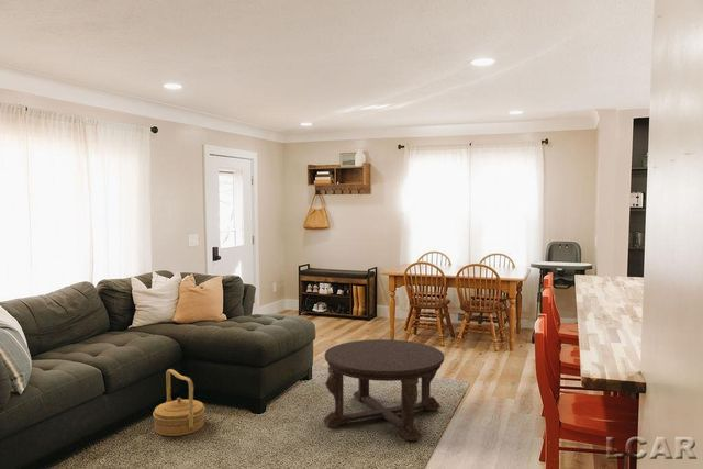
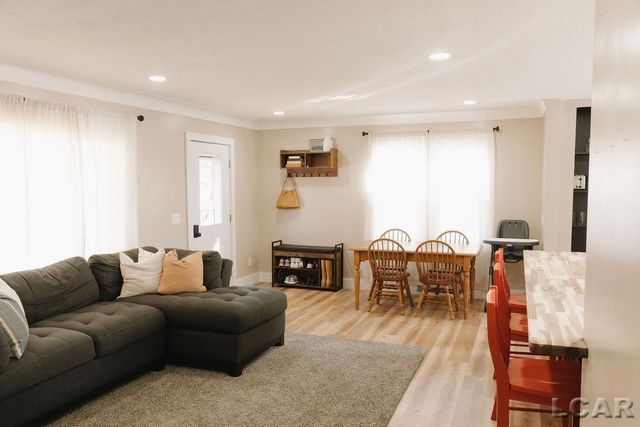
- basket (179, 400)
- coffee table (383, 380)
